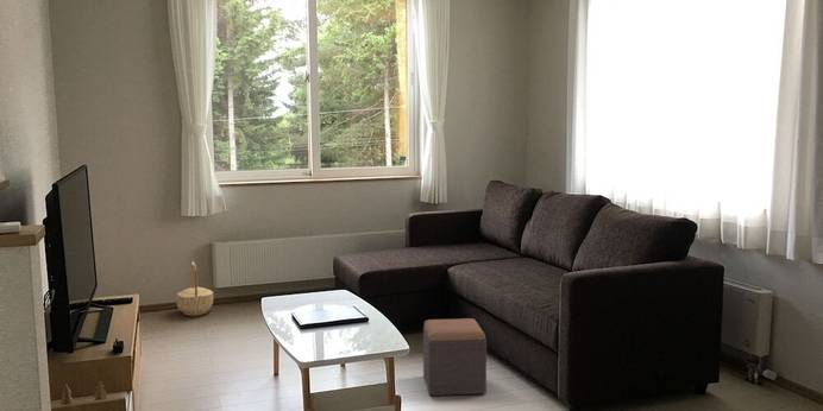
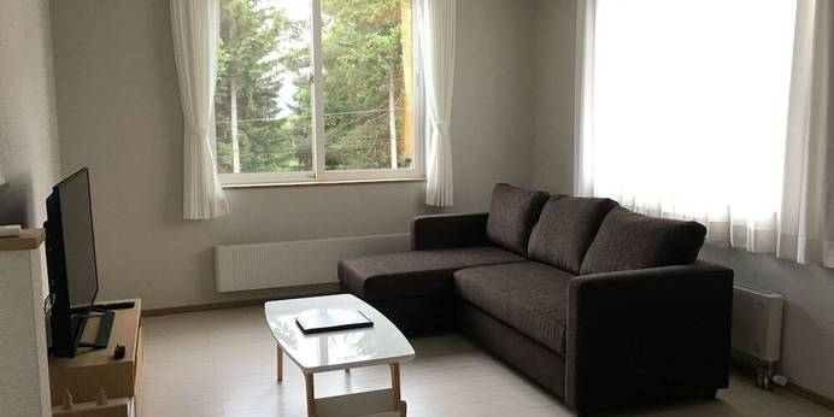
- basket (194, 287)
- footstool (453, 354)
